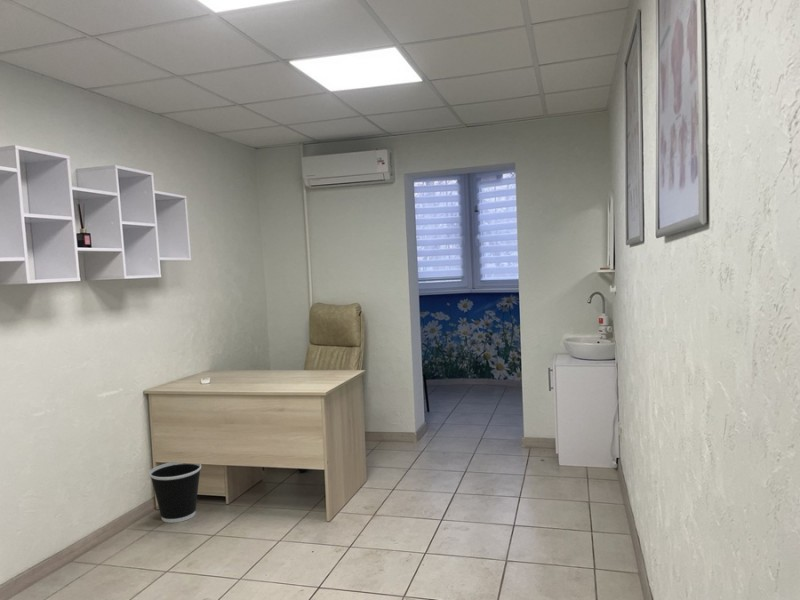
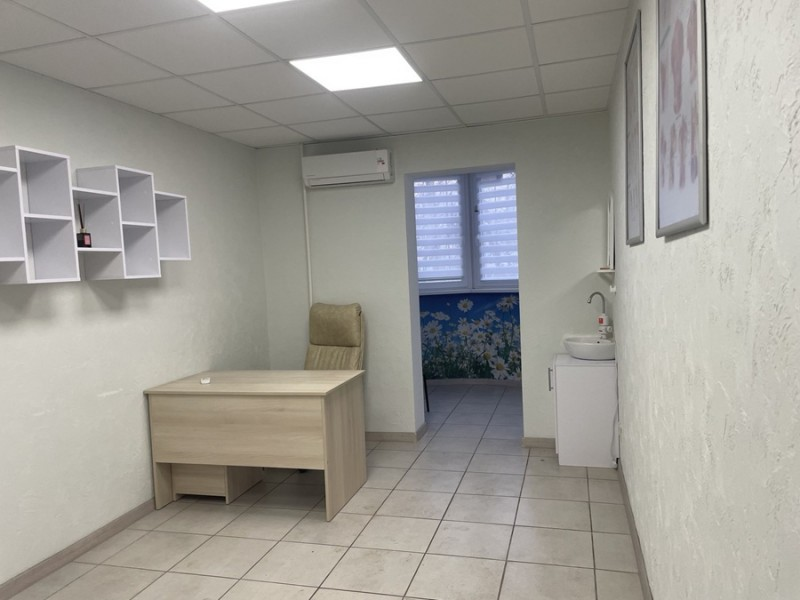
- wastebasket (177, 492)
